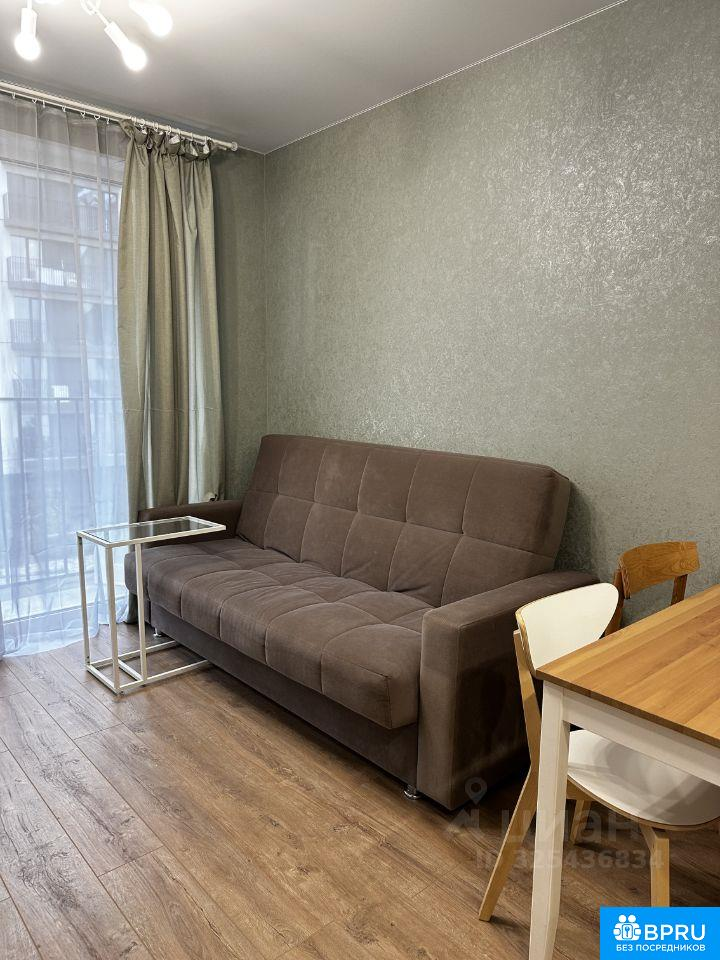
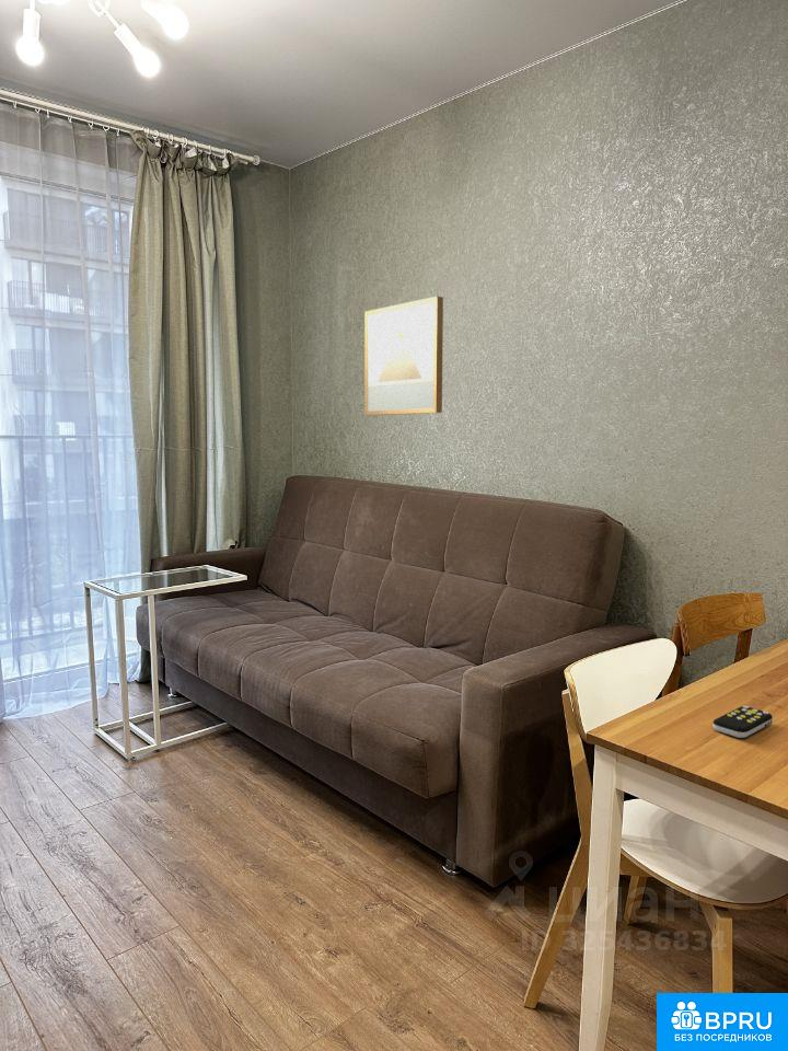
+ remote control (742, 720)
+ wall art (402, 359)
